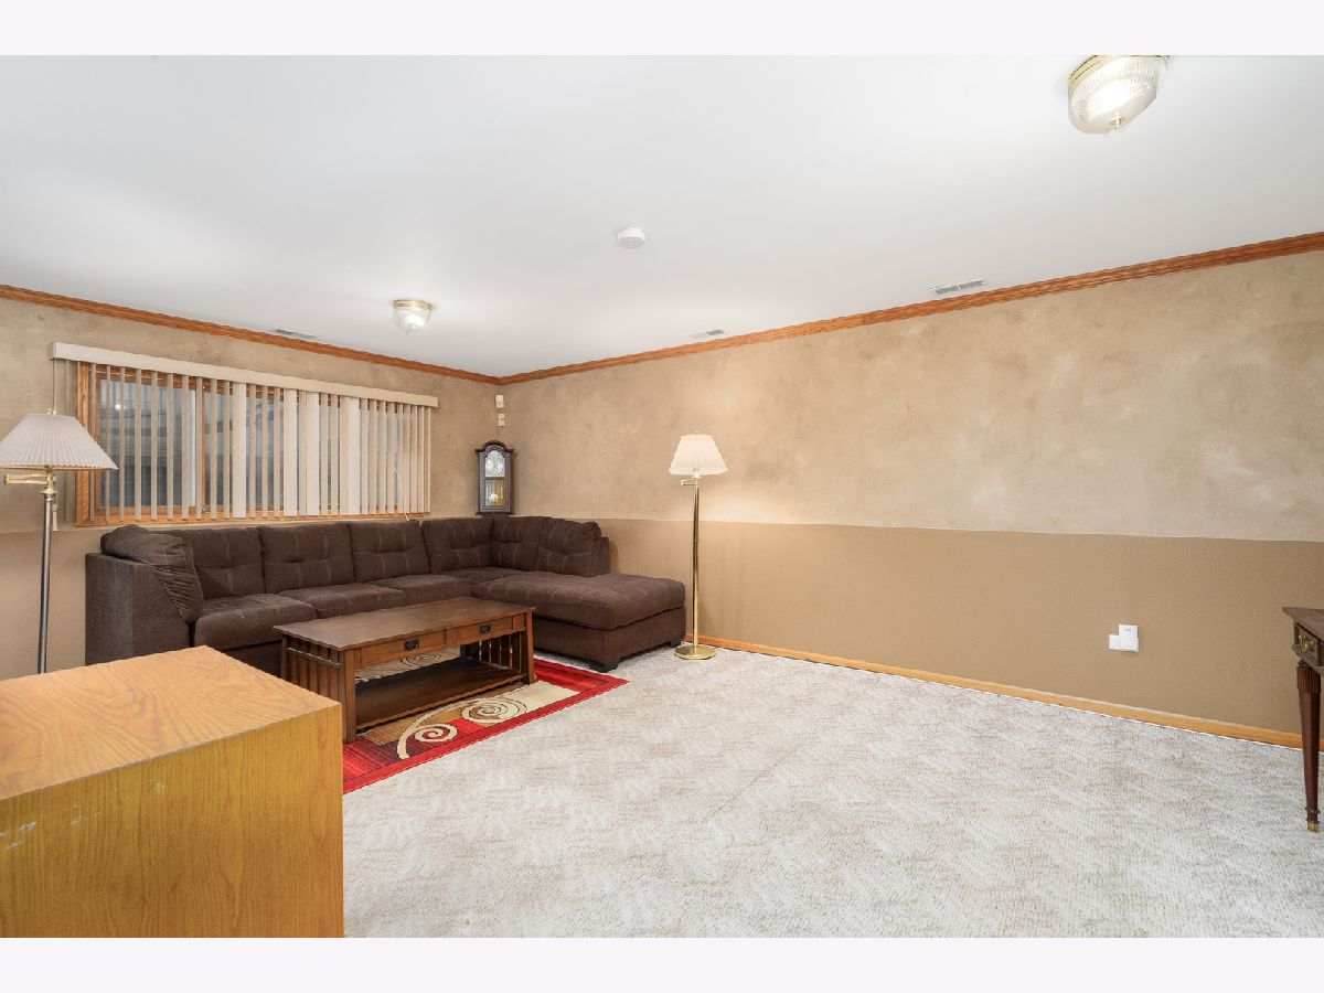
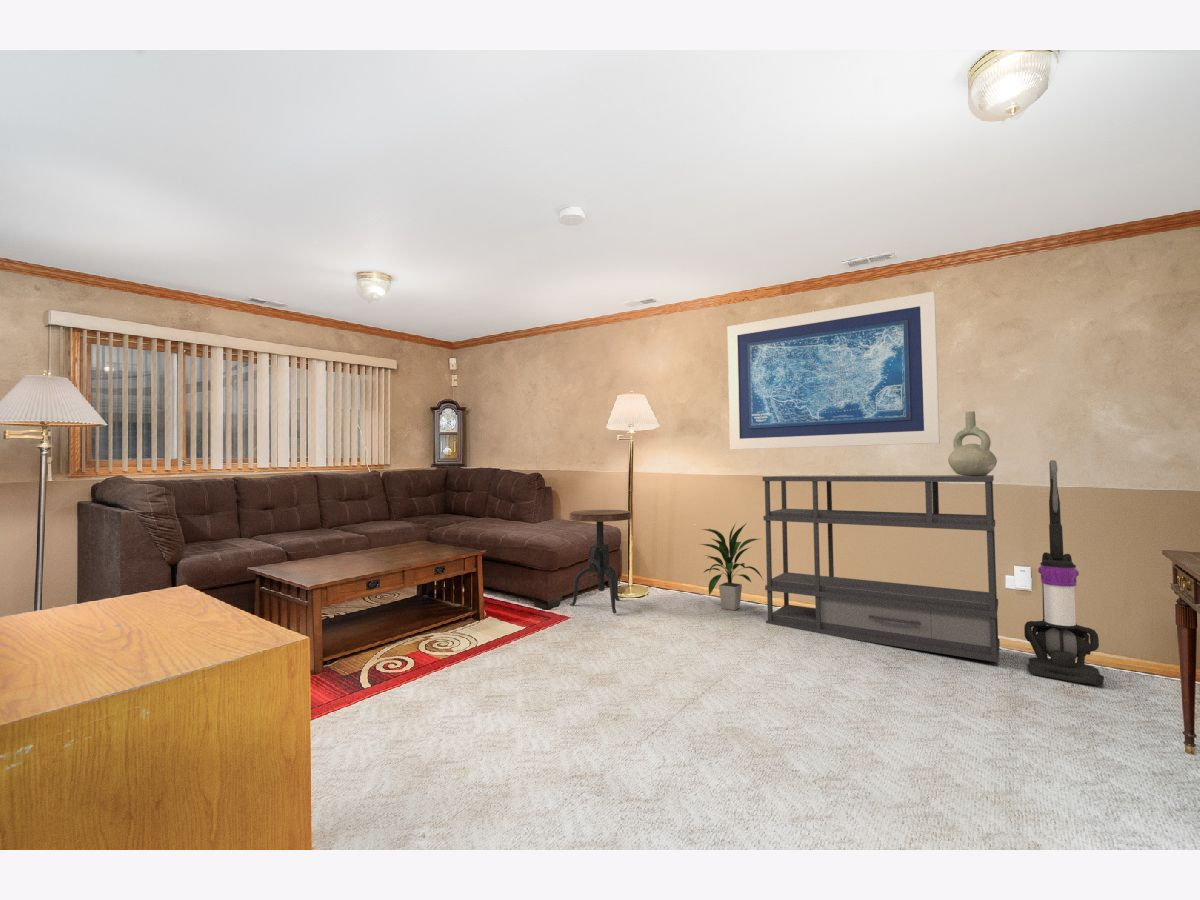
+ indoor plant (727, 564)
+ wall art (822, 378)
+ bookshelf (870, 580)
+ vacuum cleaner (1058, 563)
+ side table (601, 558)
+ decorative vase (971, 444)
